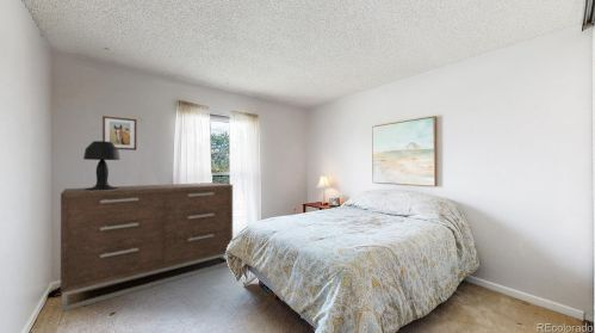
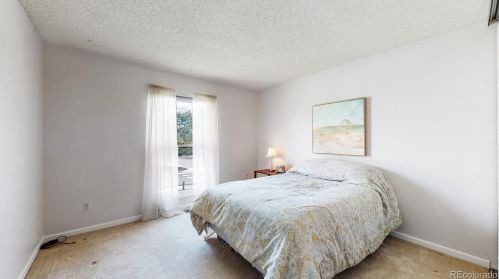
- wall art (119, 134)
- dresser (157, 230)
- table lamp (101, 165)
